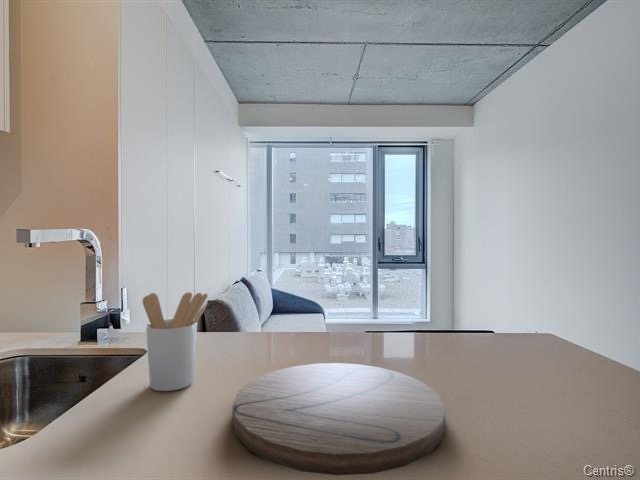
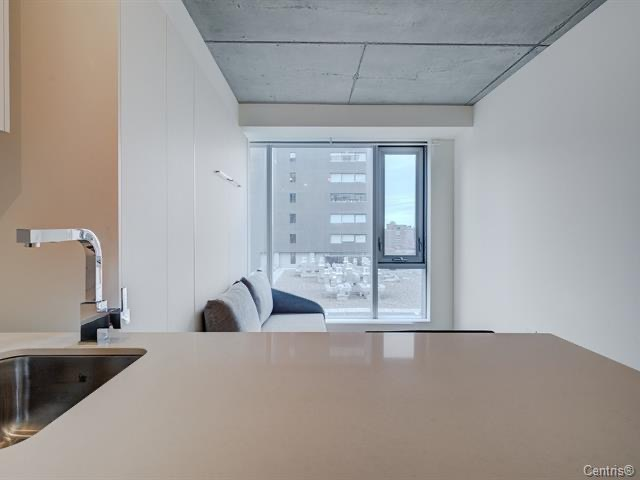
- cutting board (337, 403)
- utensil holder (179, 335)
